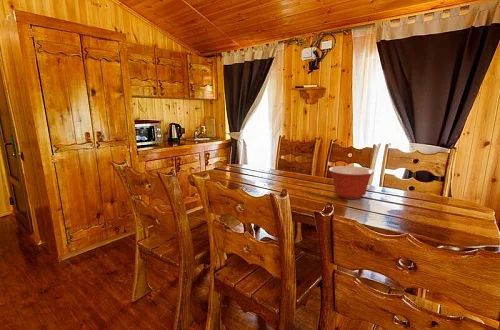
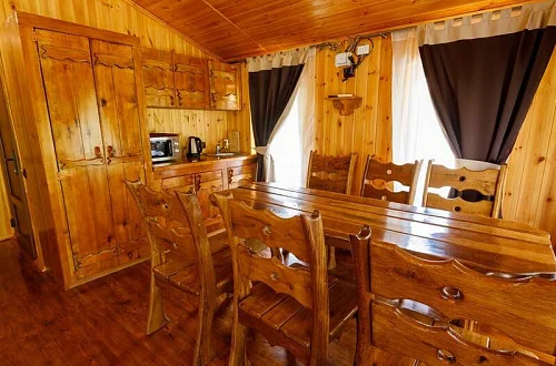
- mixing bowl (350, 183)
